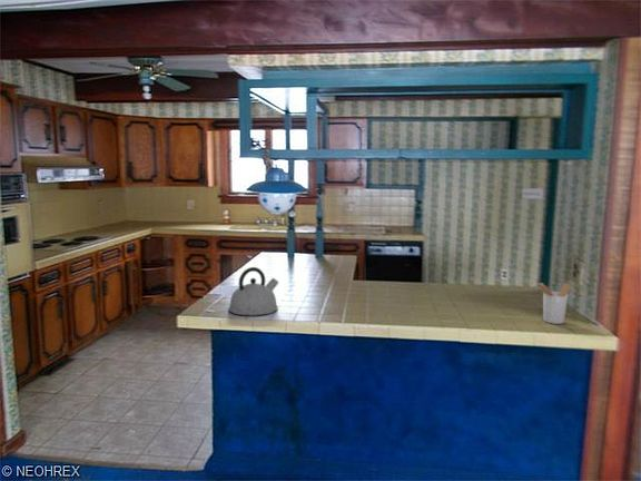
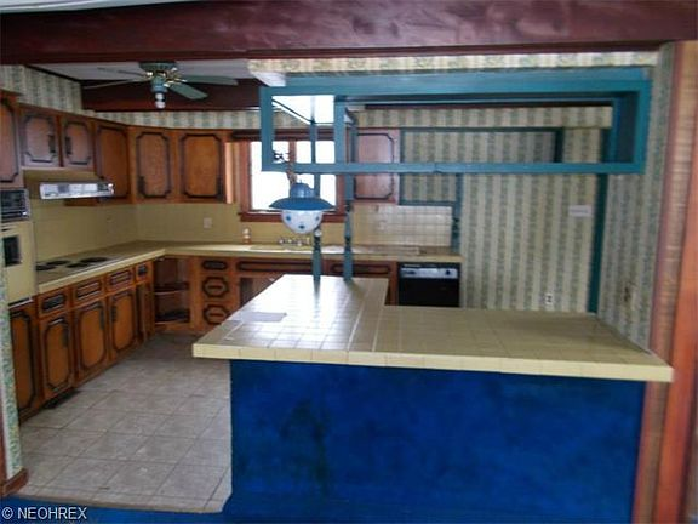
- kettle (255, 287)
- utensil holder (550, 301)
